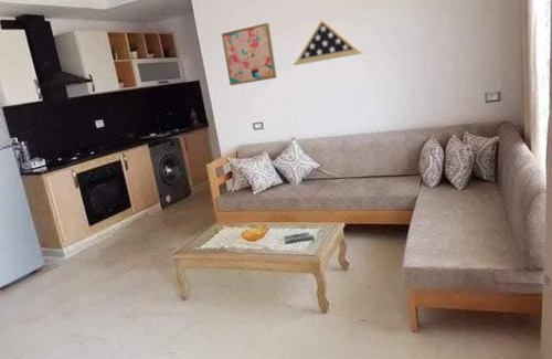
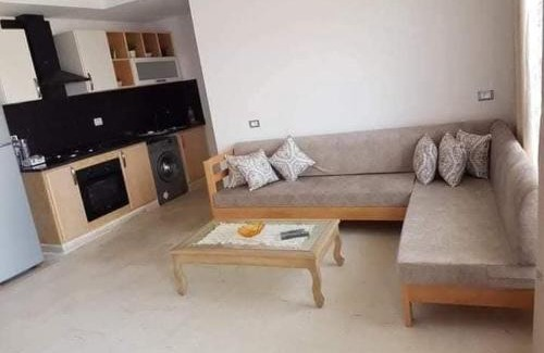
- display case (325, 40)
- wall art (248, 55)
